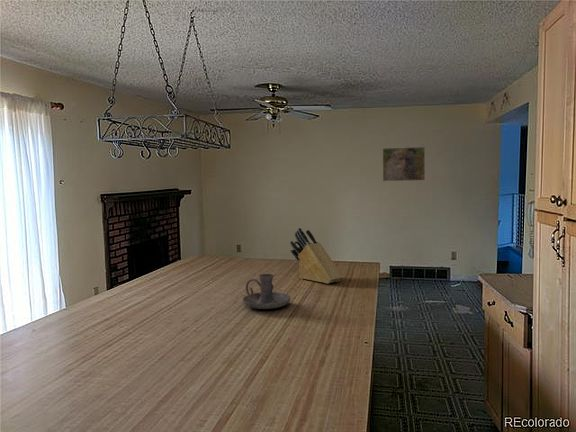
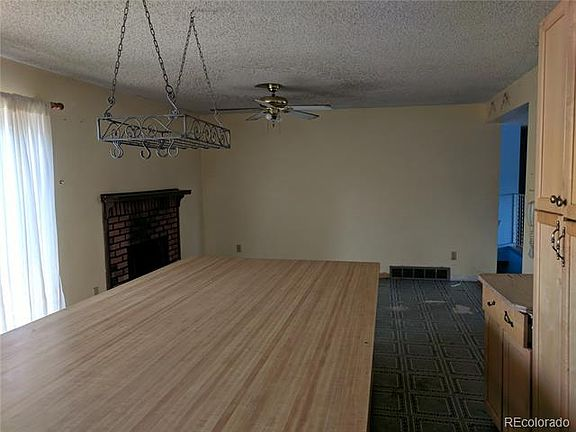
- knife block (315, 254)
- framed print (403, 164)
- candle holder (263, 289)
